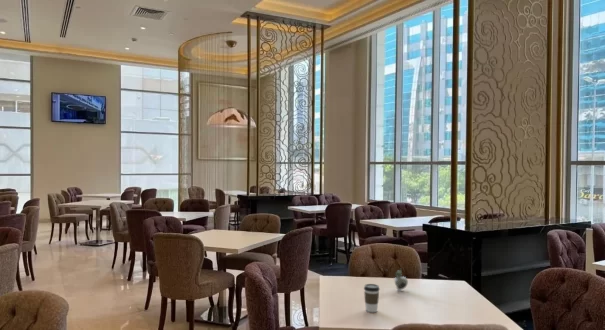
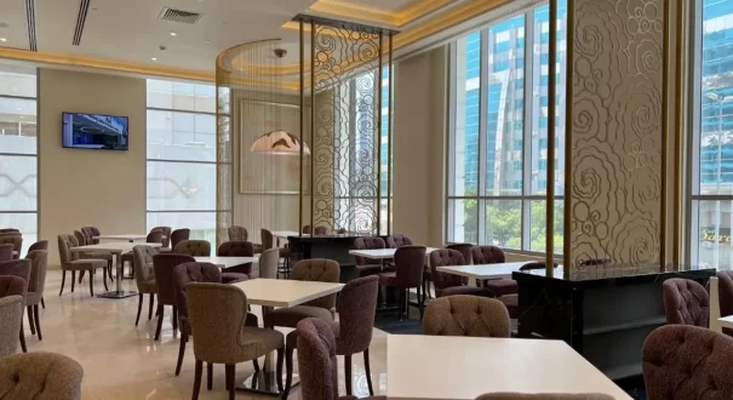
- coffee cup (371, 298)
- succulent plant (397, 279)
